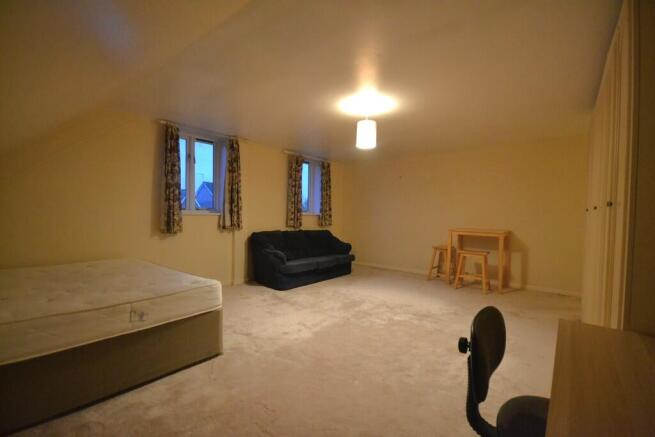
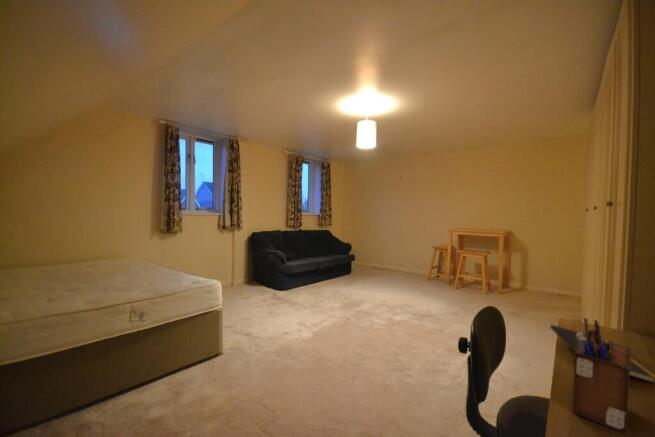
+ notepad (602, 340)
+ desk organizer (602, 368)
